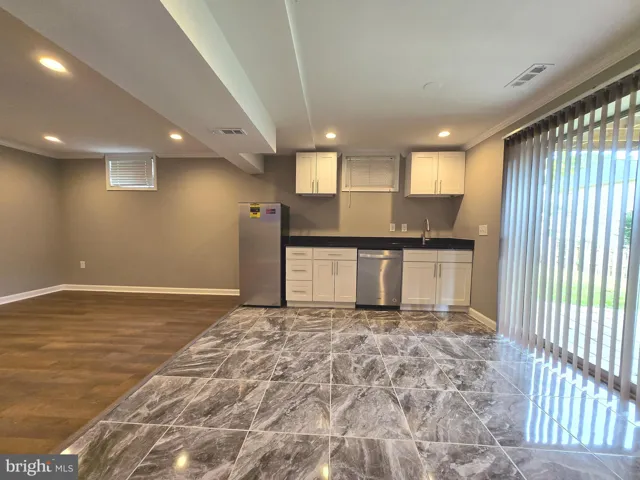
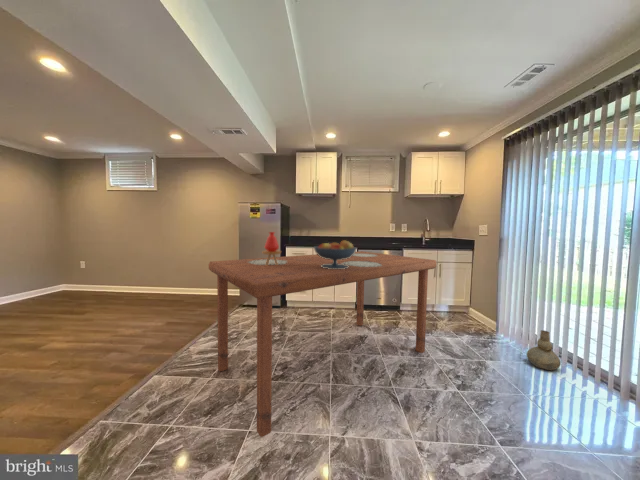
+ vase (543, 348)
+ table (329, 286)
+ fruit bowl (334, 253)
+ vase (271, 248)
